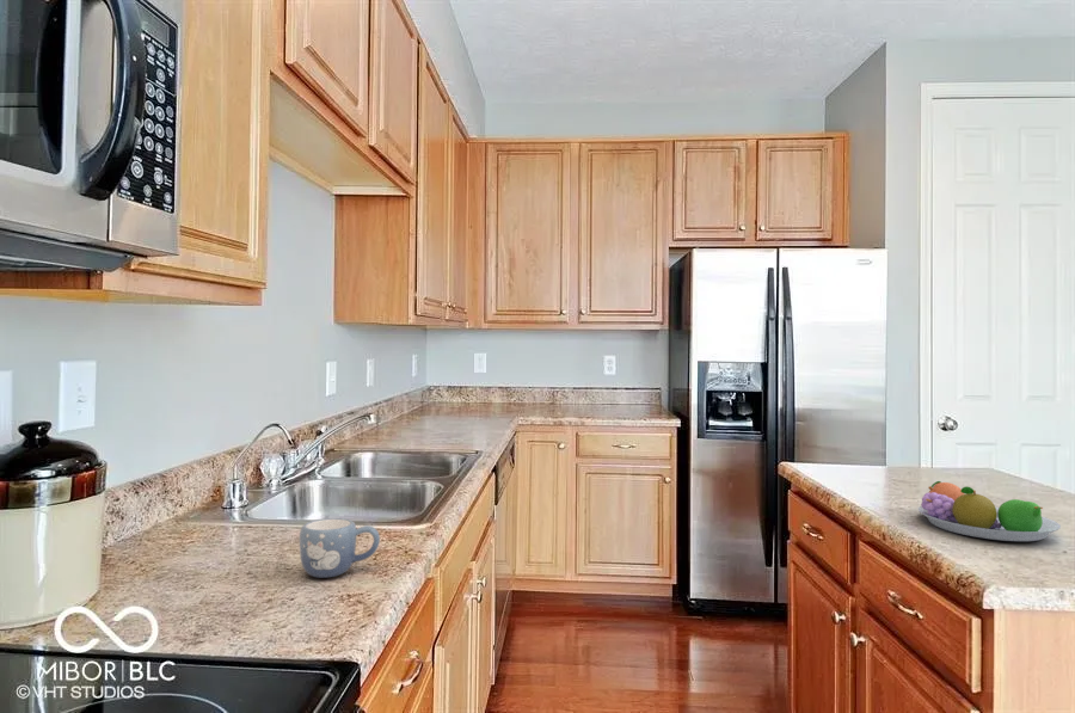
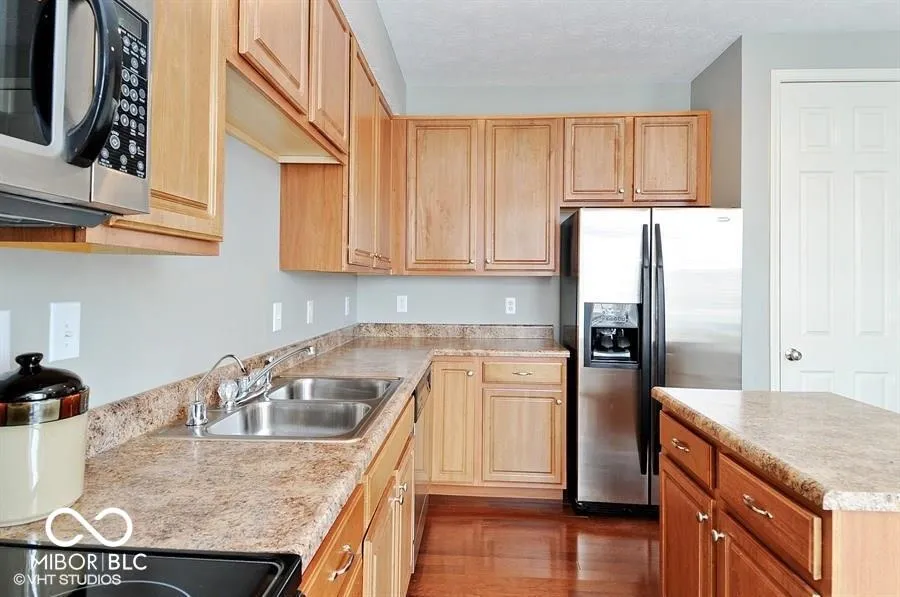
- fruit bowl (987, 505)
- mug (339, 547)
